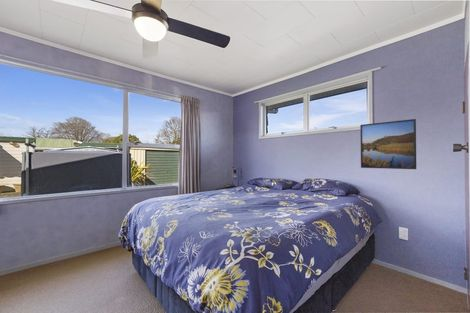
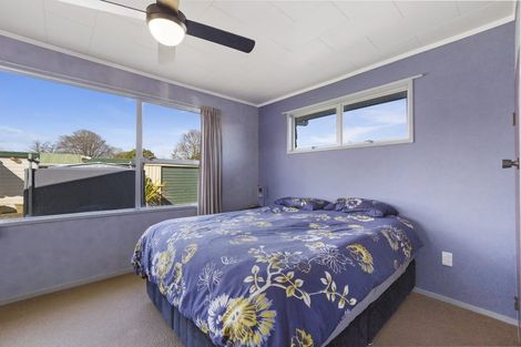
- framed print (386, 145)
